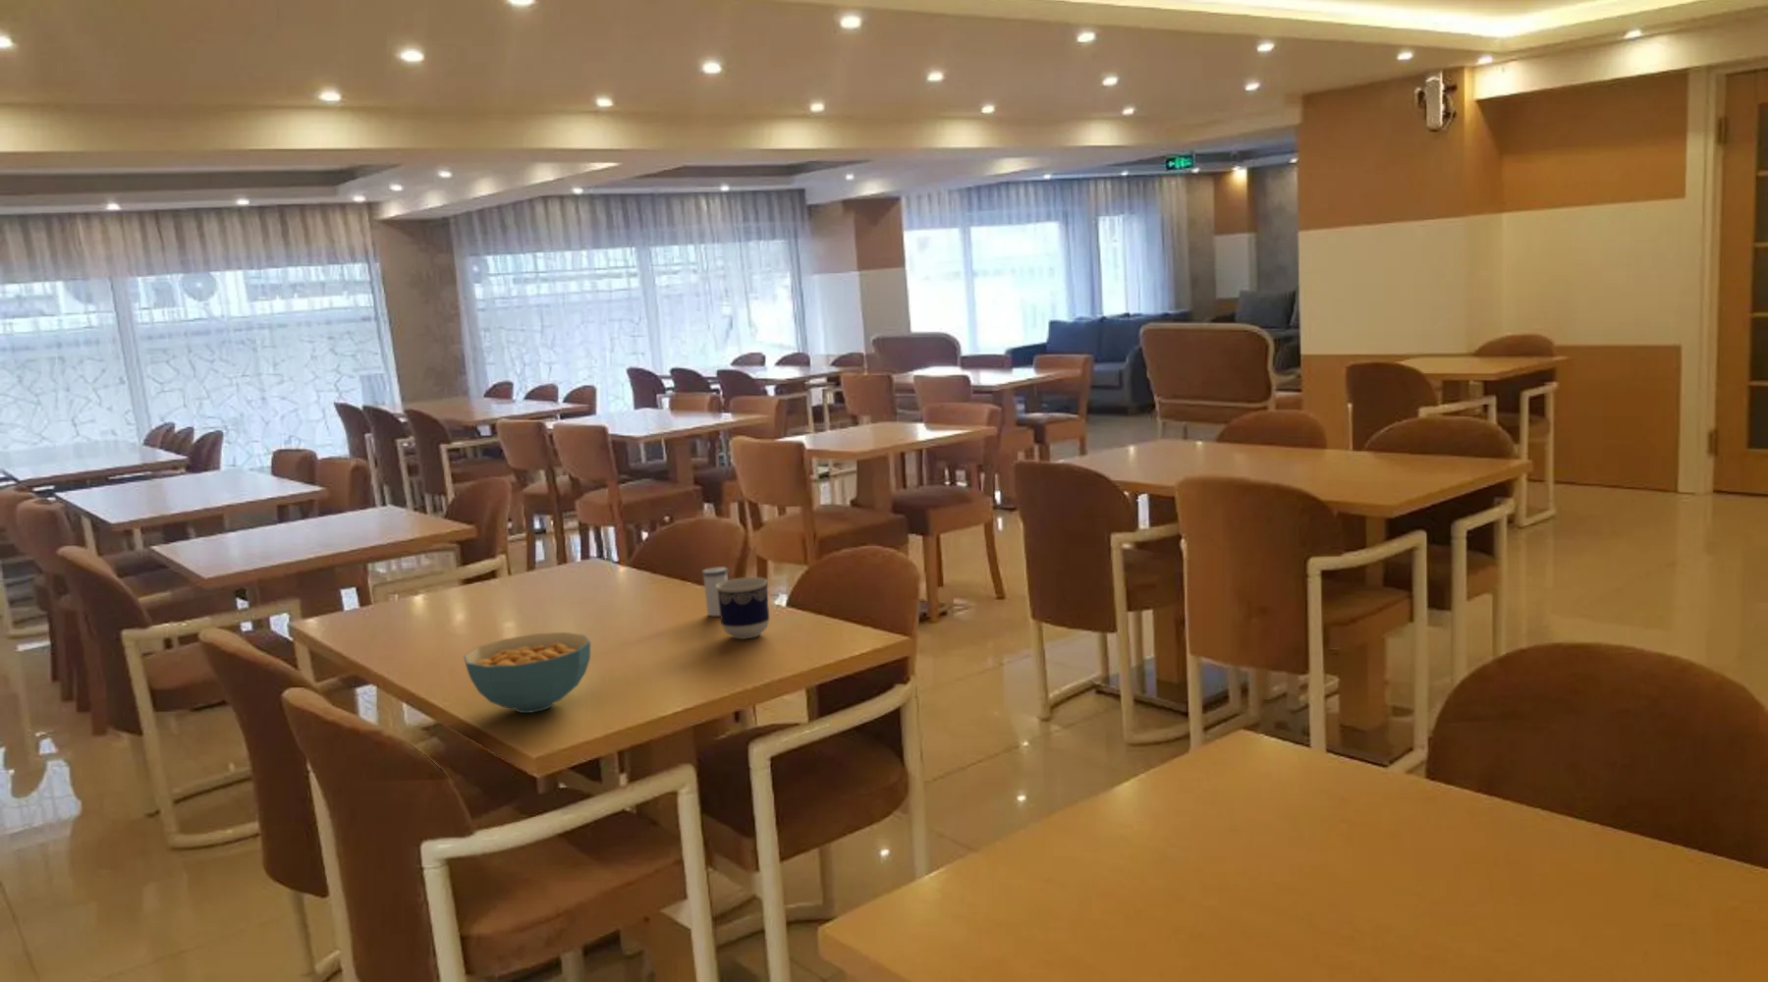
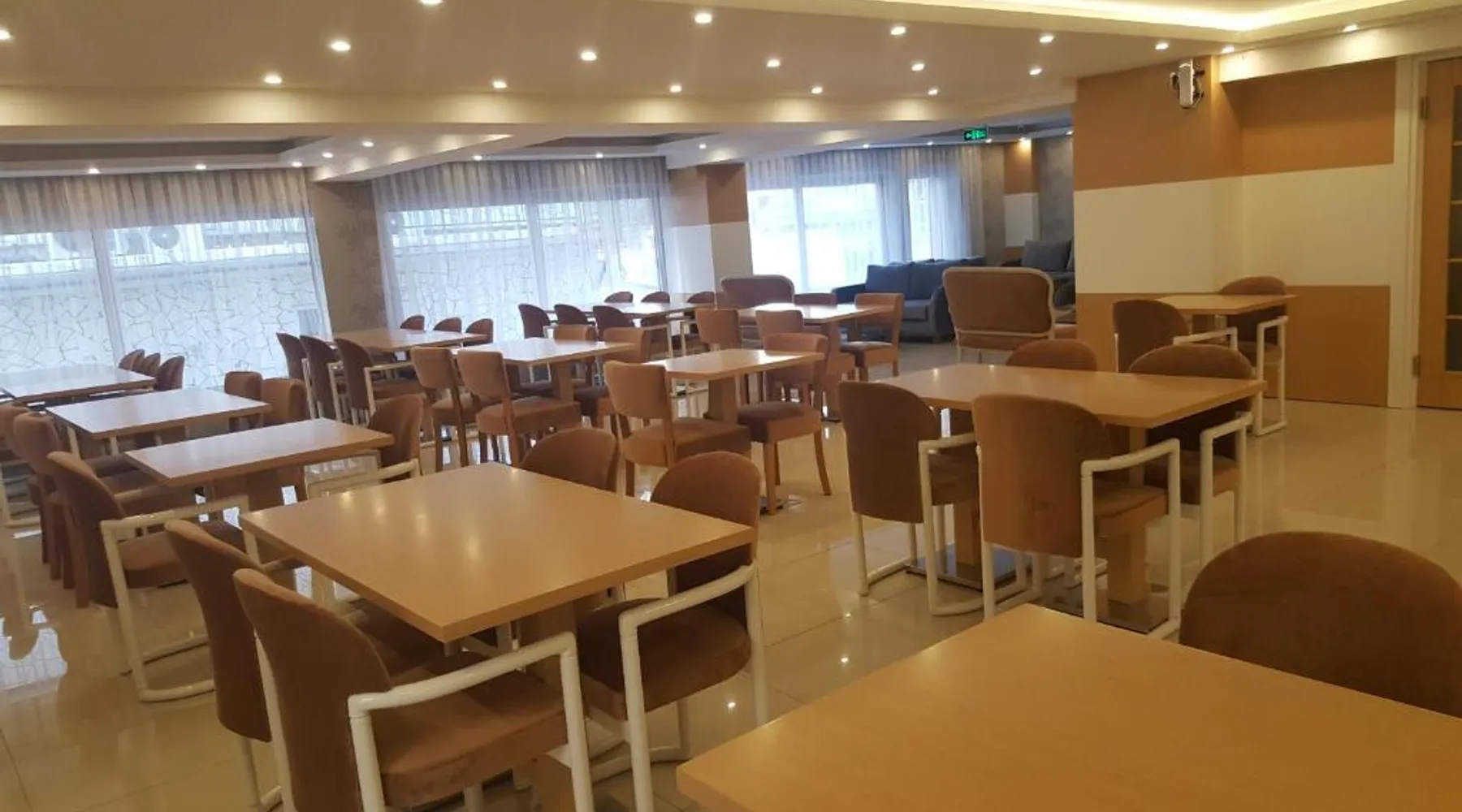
- cup (740, 608)
- cereal bowl (531, 677)
- salt shaker (717, 591)
